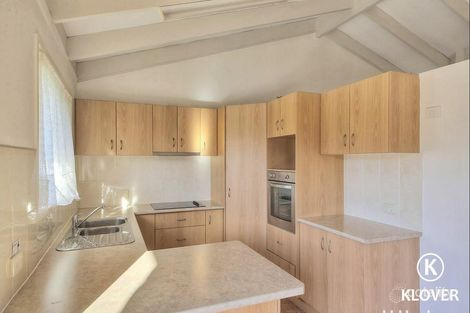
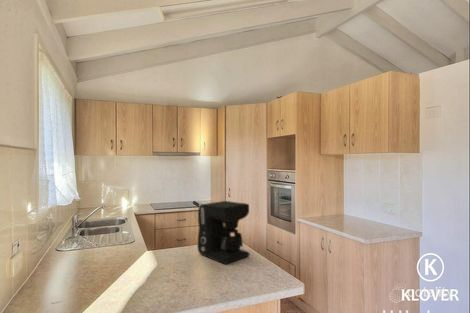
+ coffee maker (224, 229)
